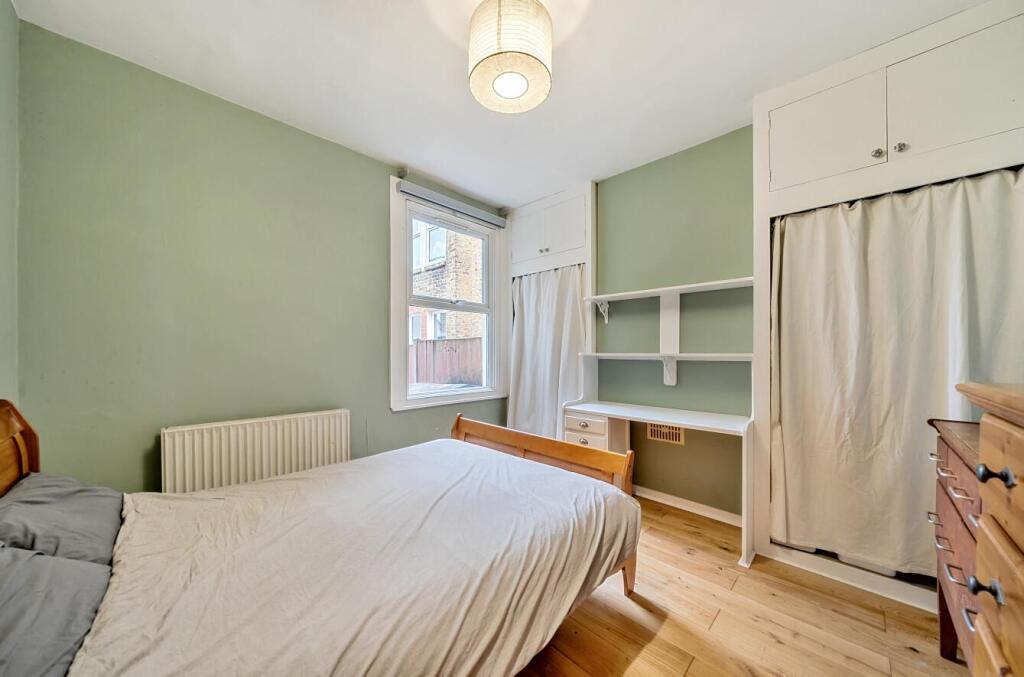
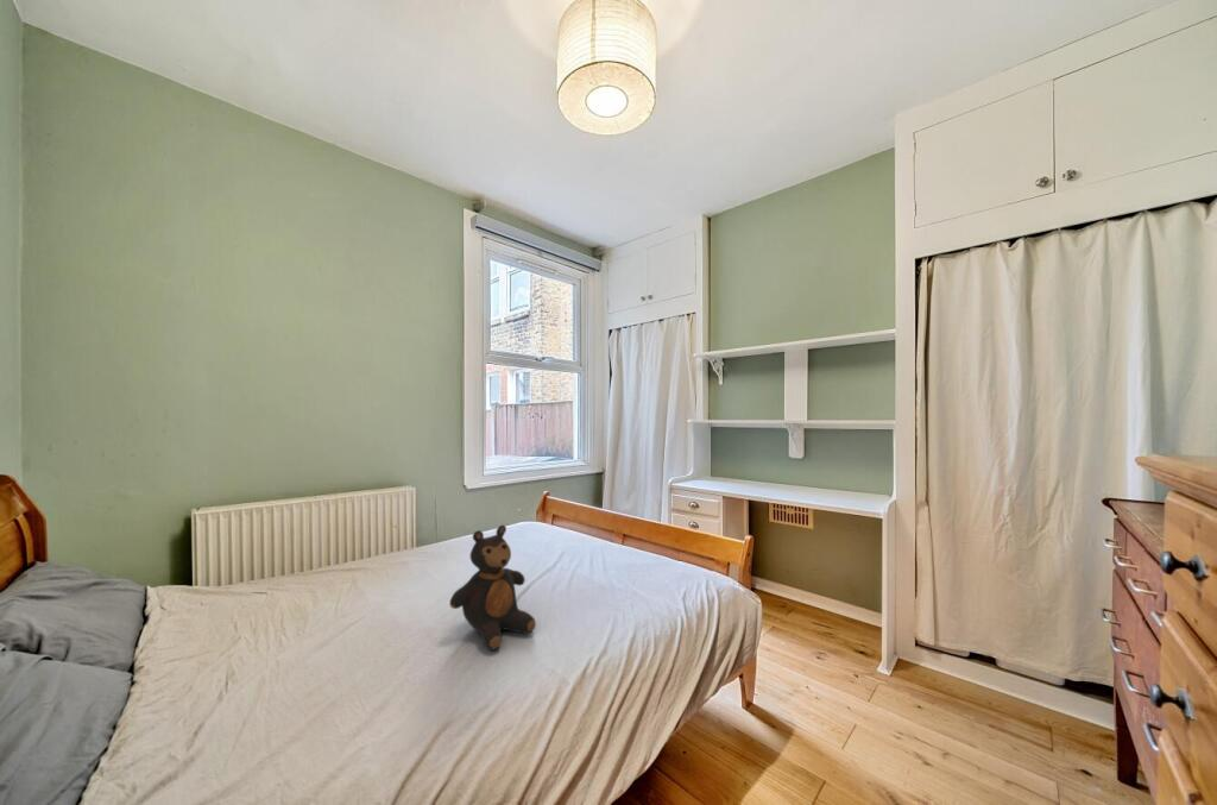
+ teddy bear (497, 580)
